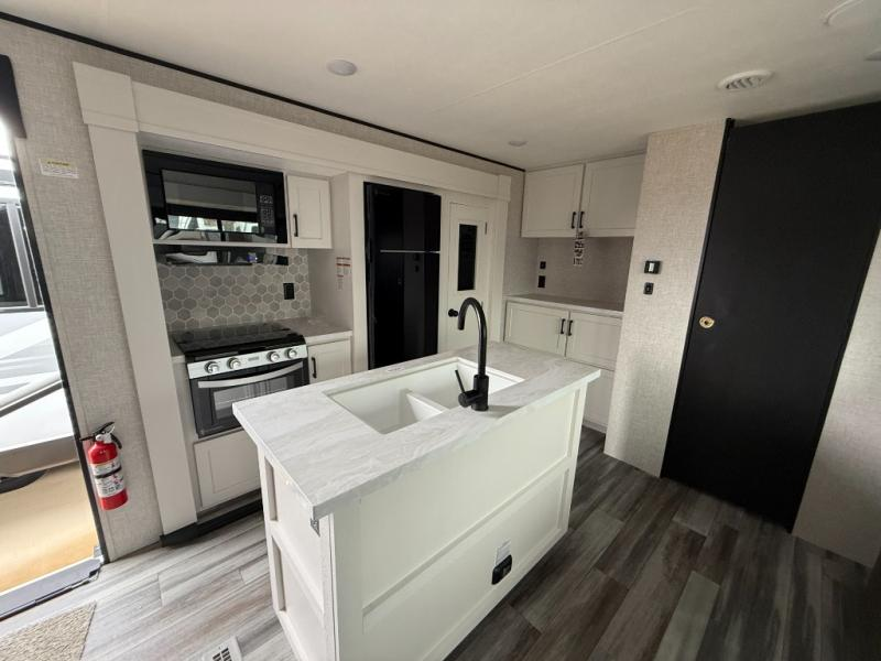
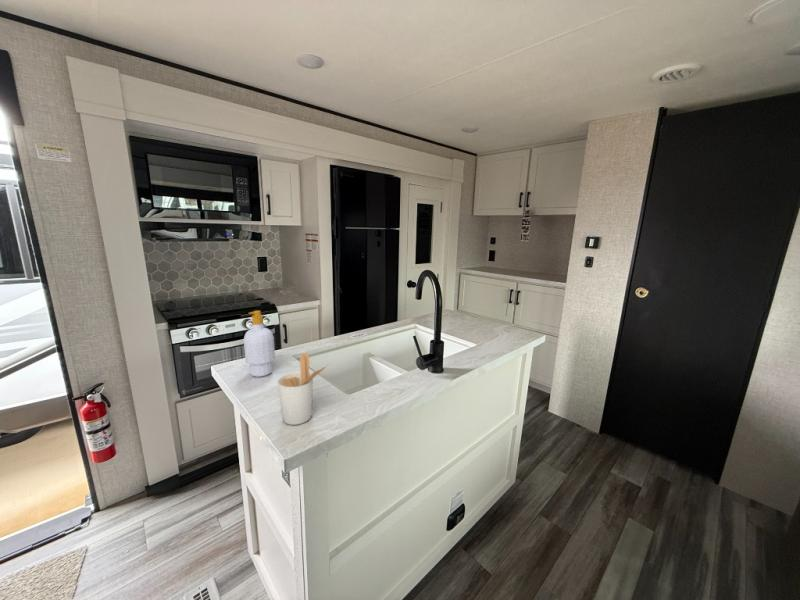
+ utensil holder (304, 389)
+ soap bottle (259, 342)
